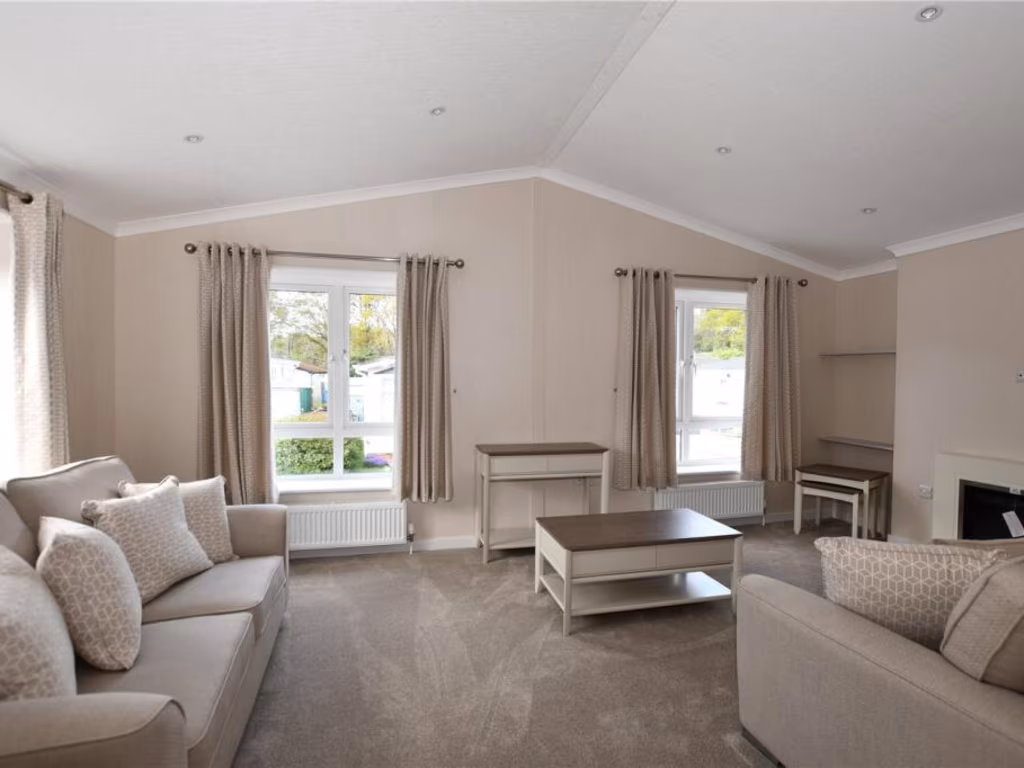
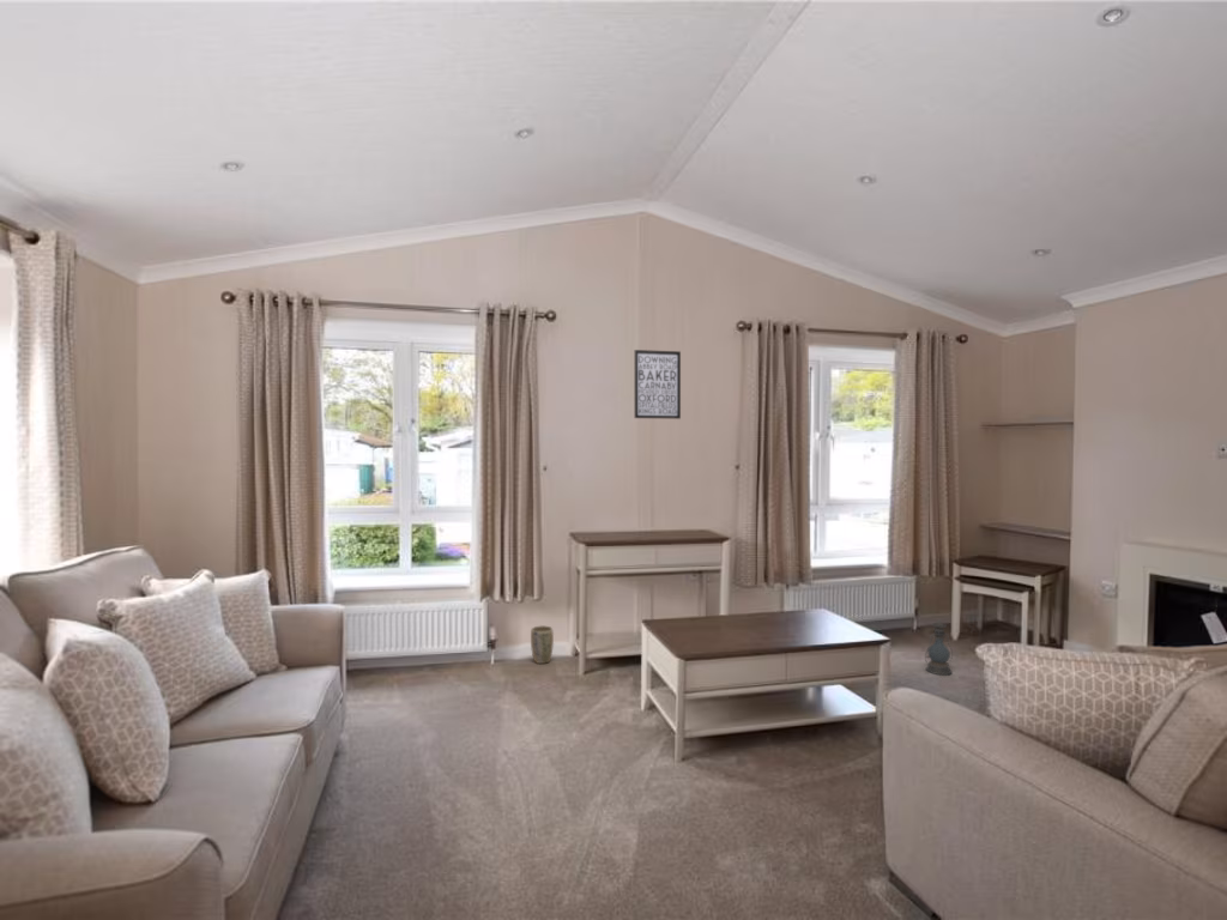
+ wall art (657, 385)
+ plant pot (542, 644)
+ lantern (938, 644)
